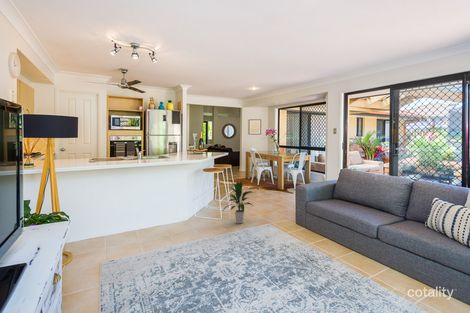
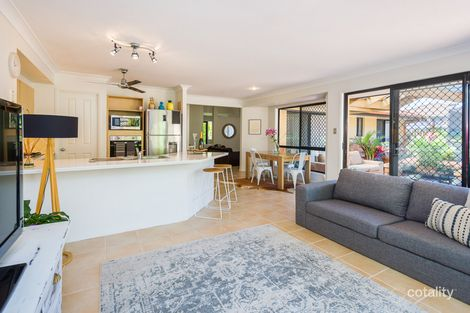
- indoor plant (238, 200)
